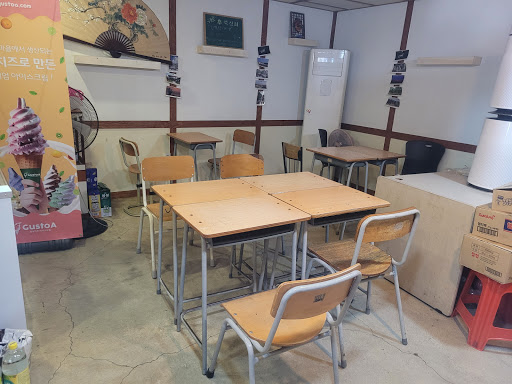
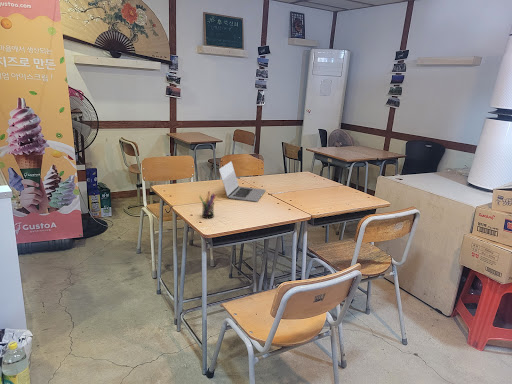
+ laptop (237, 181)
+ pen holder (206, 204)
